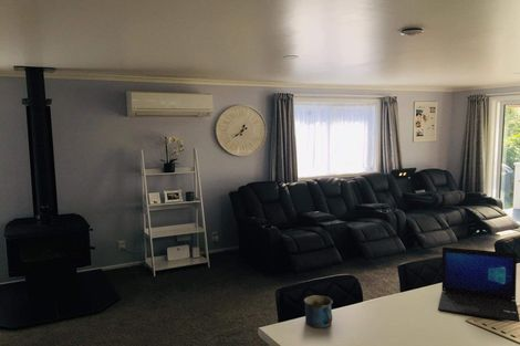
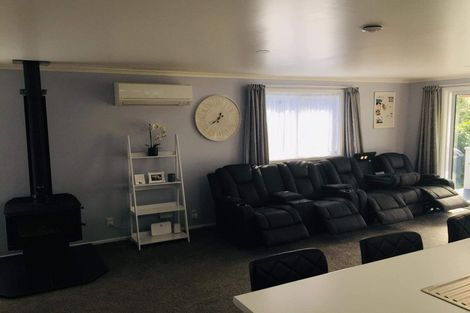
- laptop (477, 281)
- mug (320, 312)
